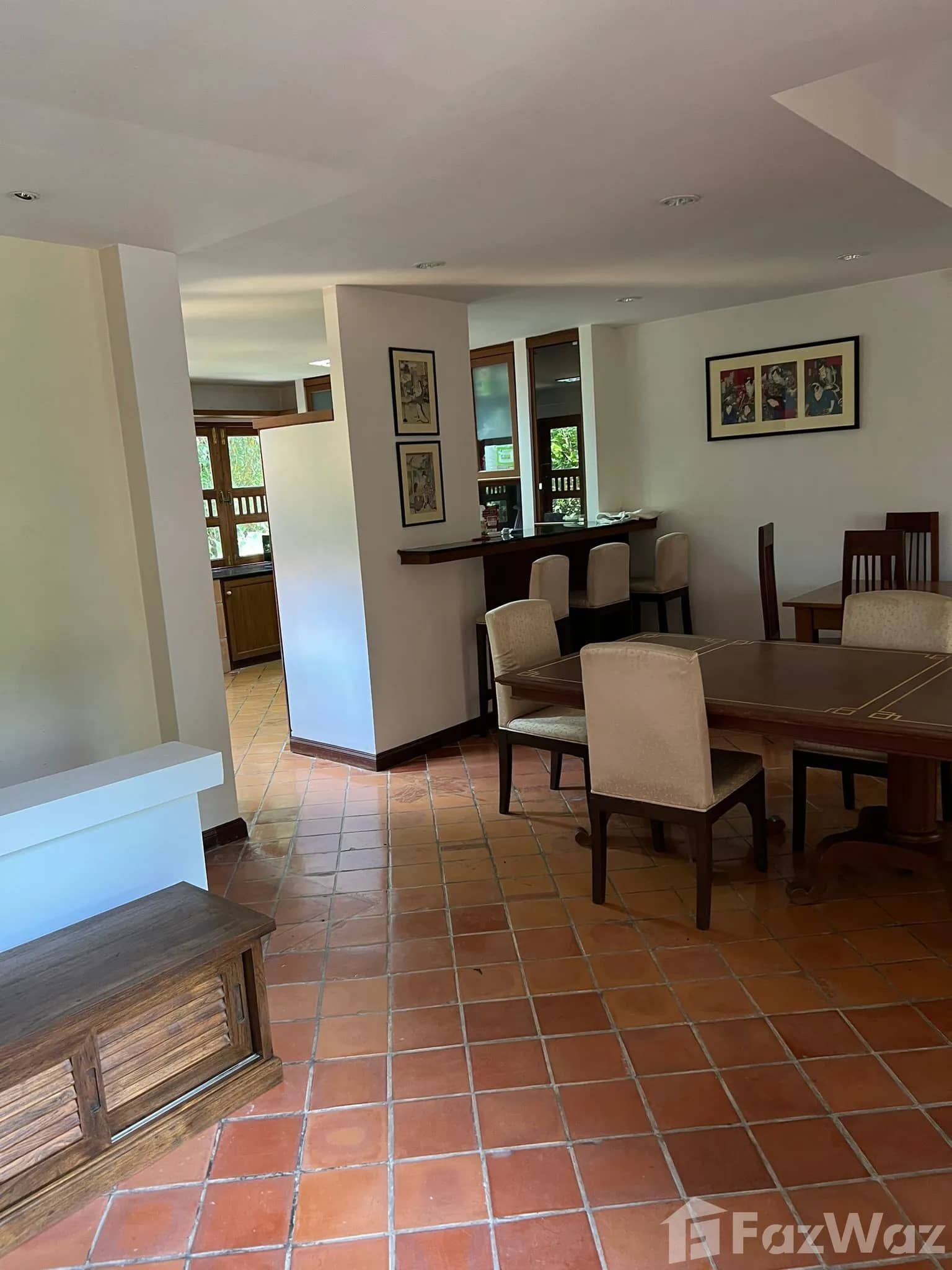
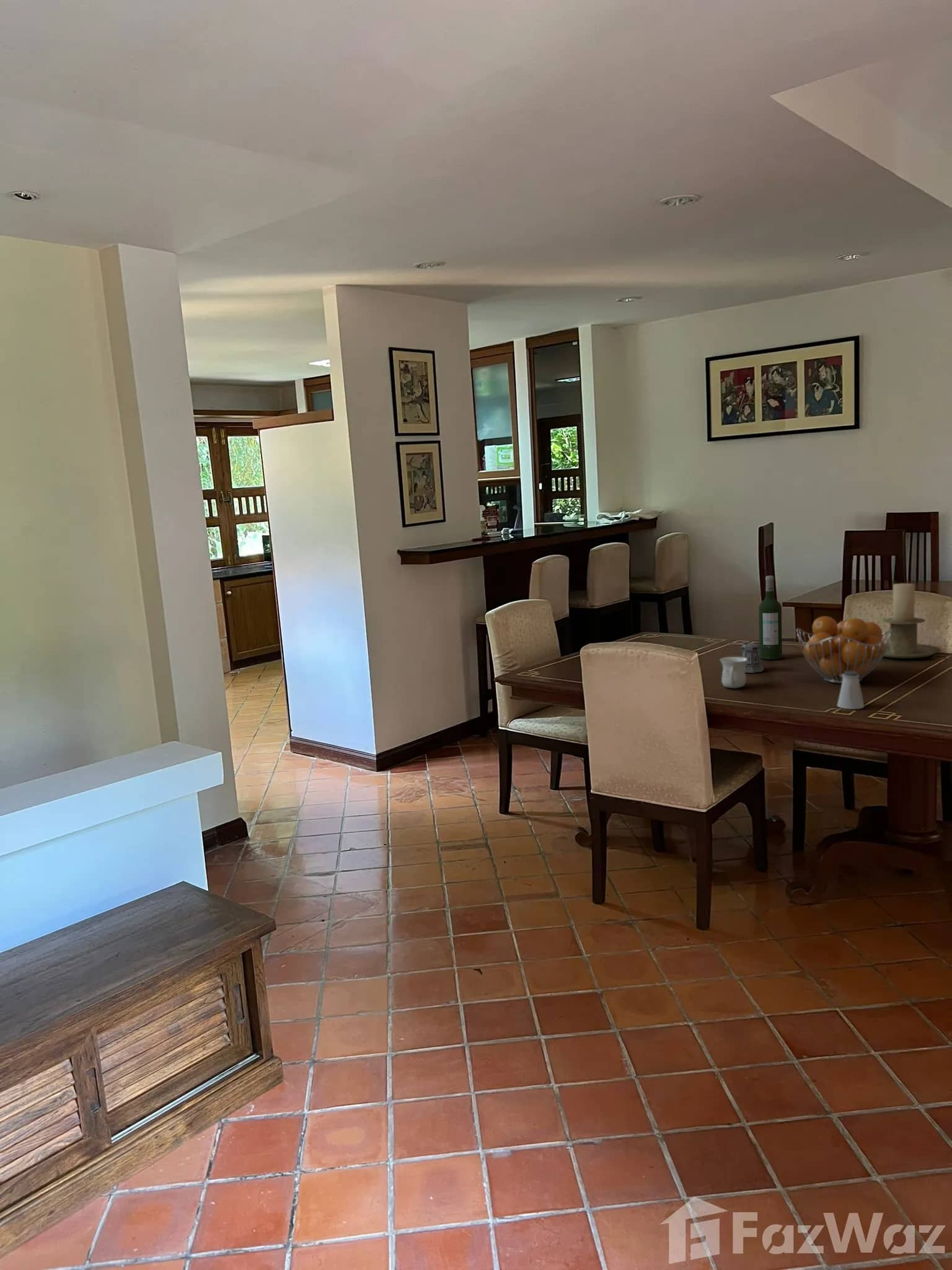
+ fruit basket (843, 648)
+ mug (733, 674)
+ candle holder (904, 618)
+ wine bottle (770, 617)
+ pepper shaker (753, 656)
+ saltshaker (850, 689)
